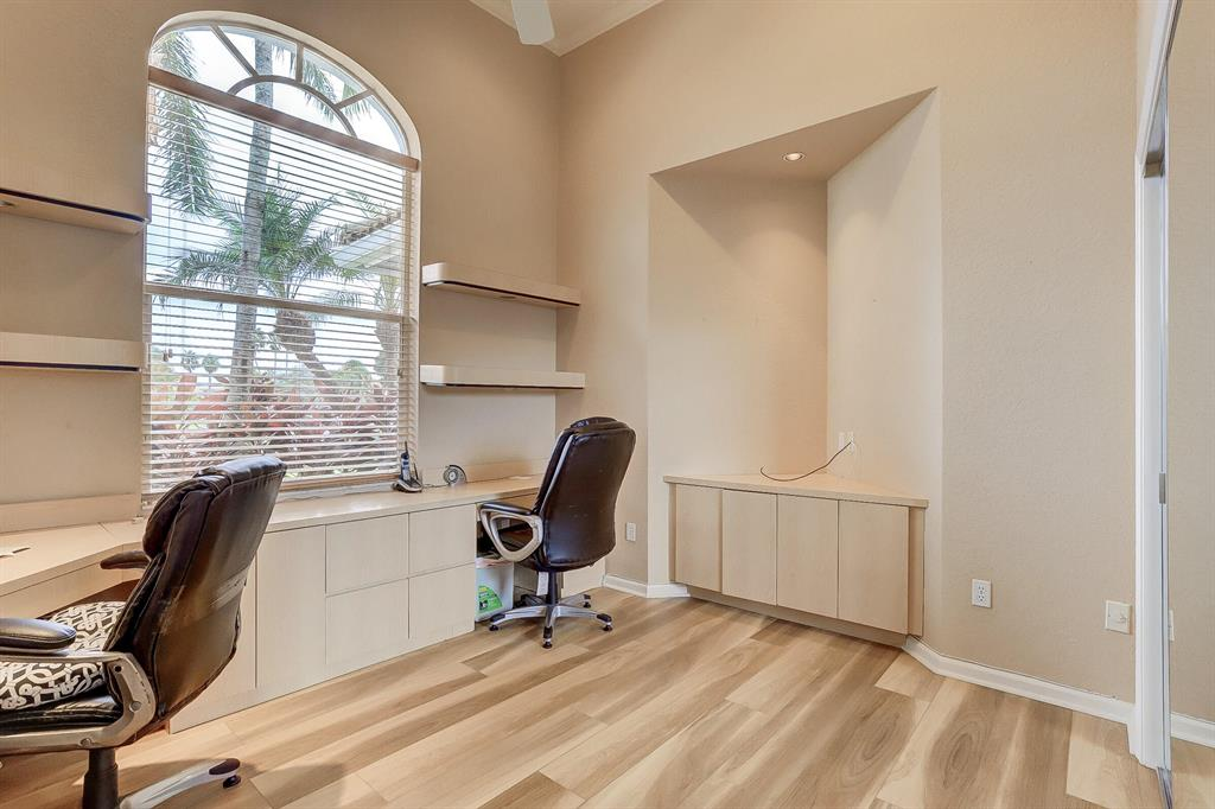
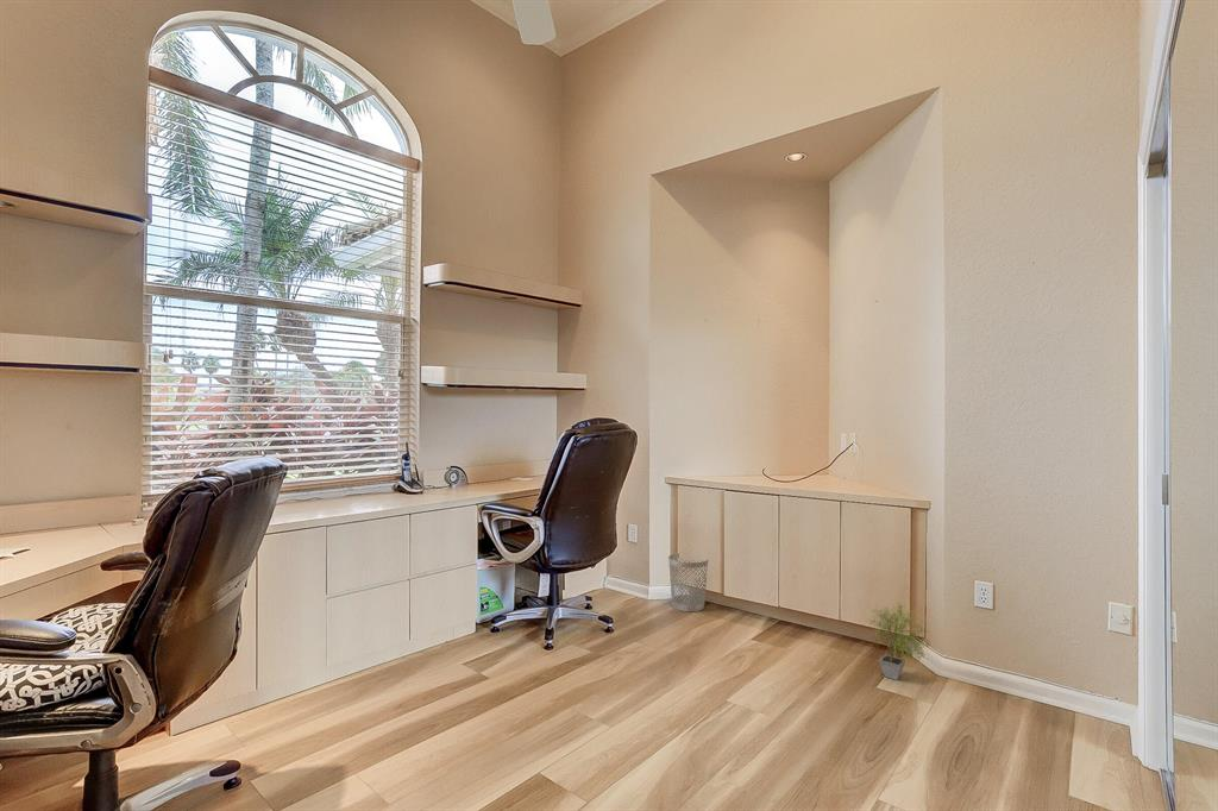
+ potted plant (897, 637)
+ wastebasket (688, 581)
